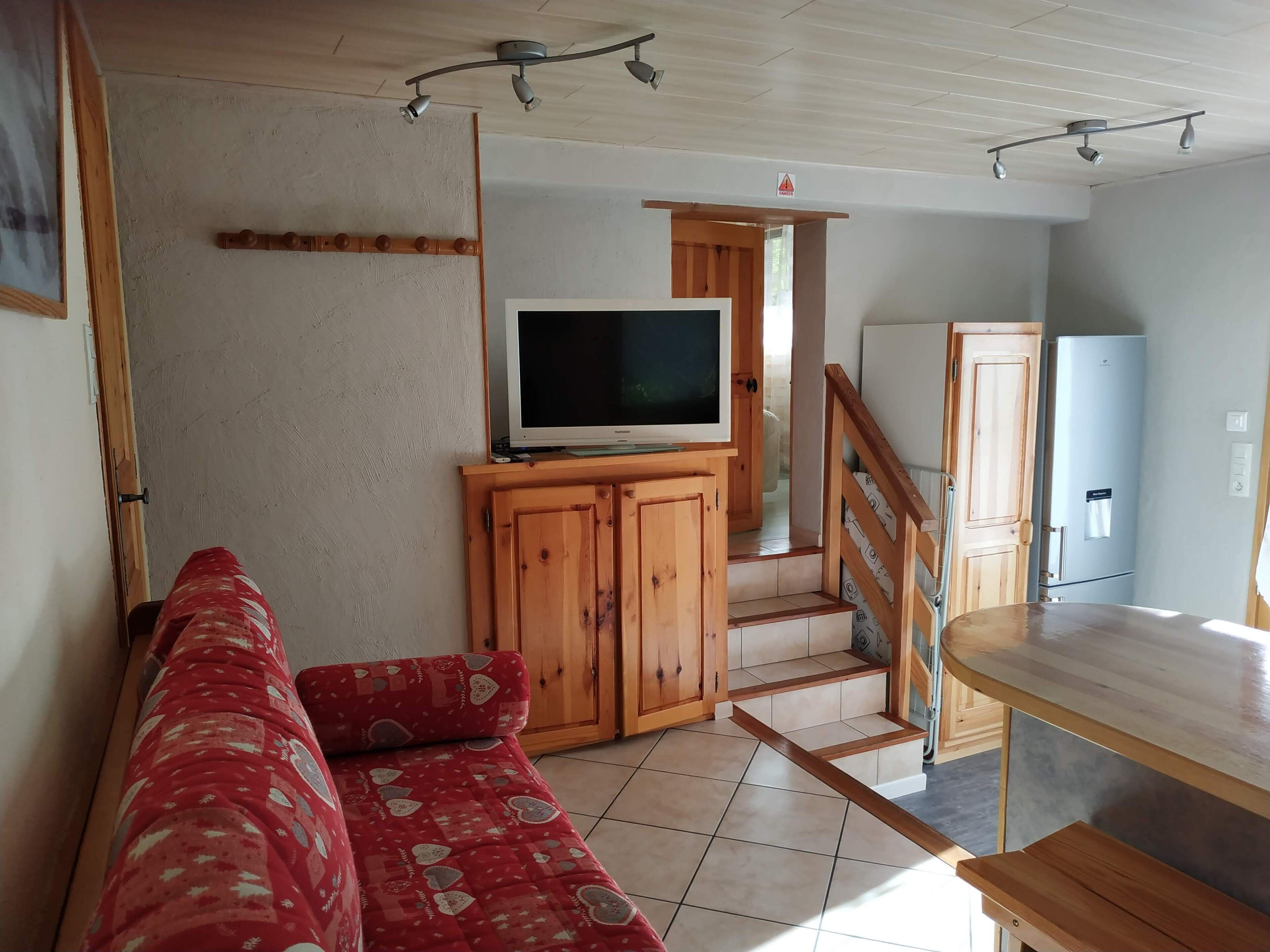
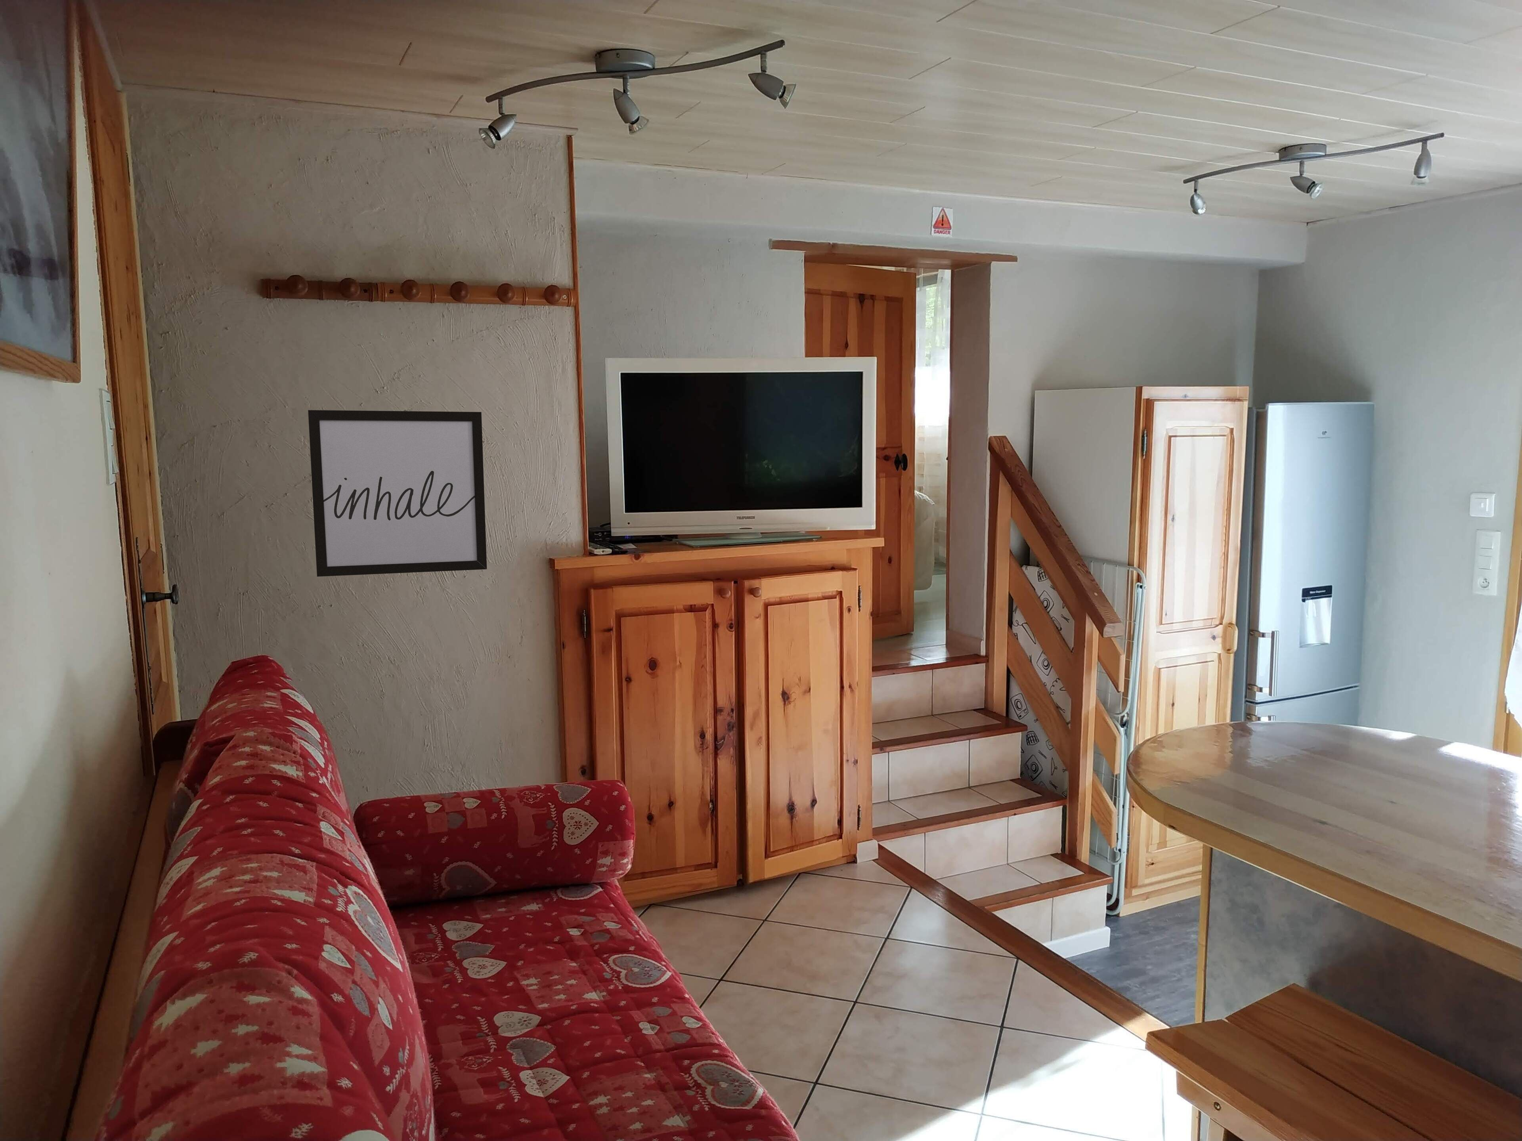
+ wall art (400, 493)
